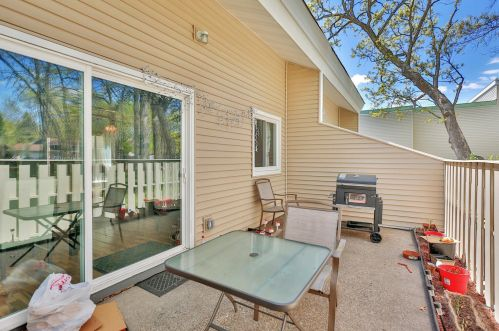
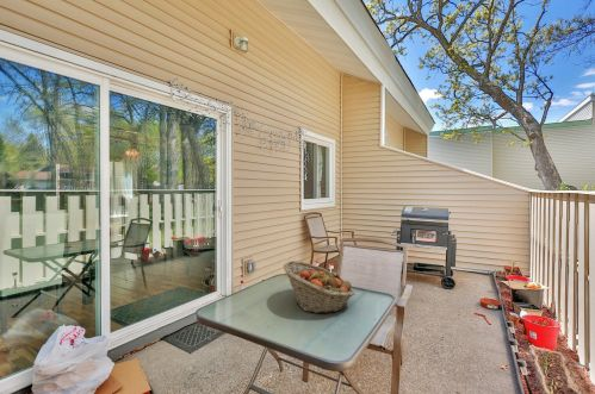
+ fruit basket (317, 283)
